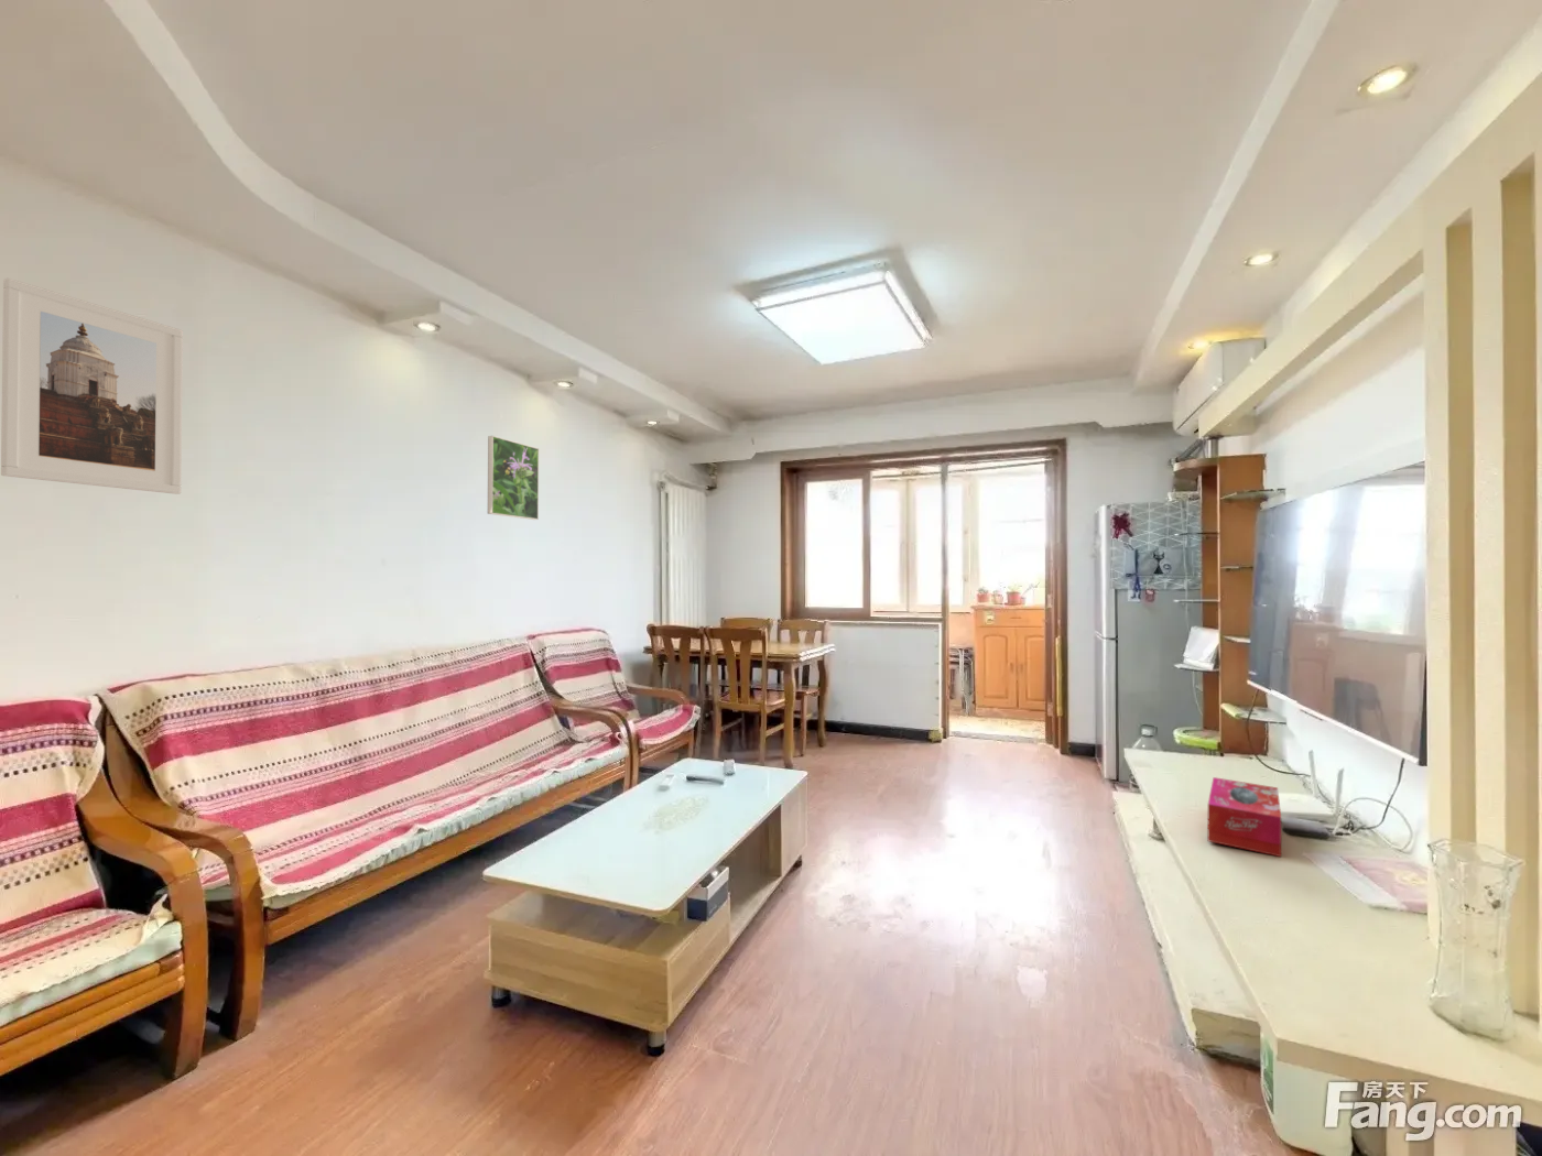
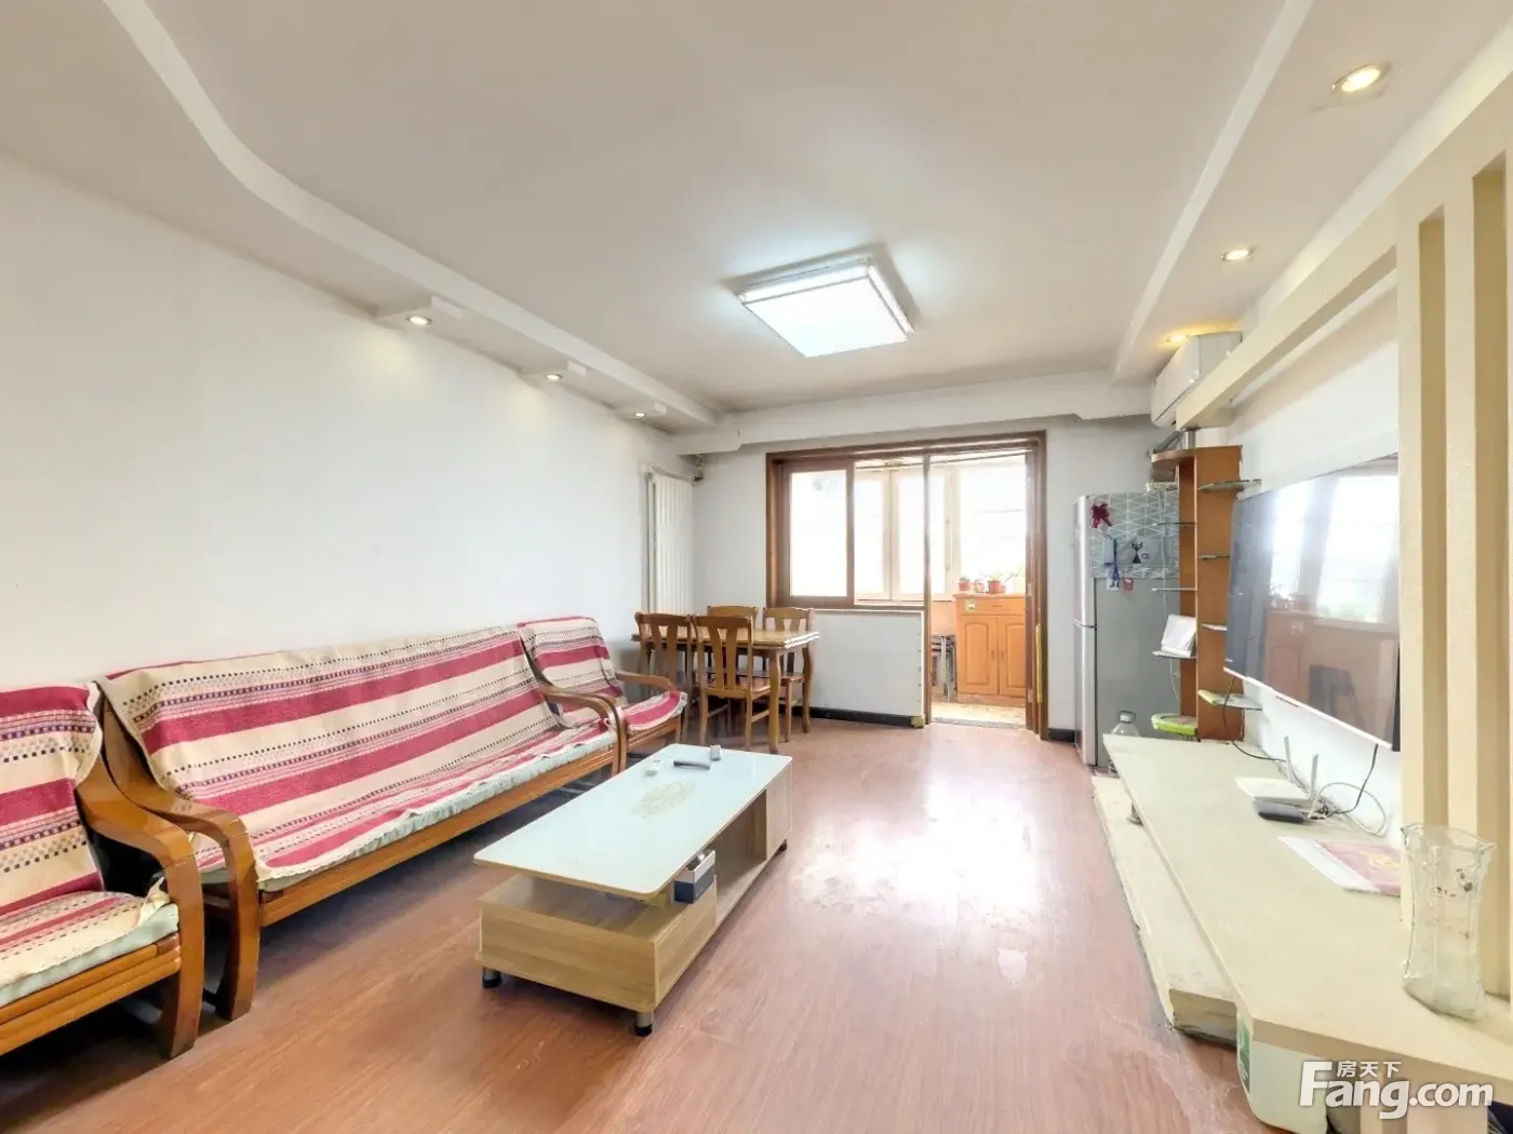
- tissue box (1243, 812)
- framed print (101, 395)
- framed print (514, 478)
